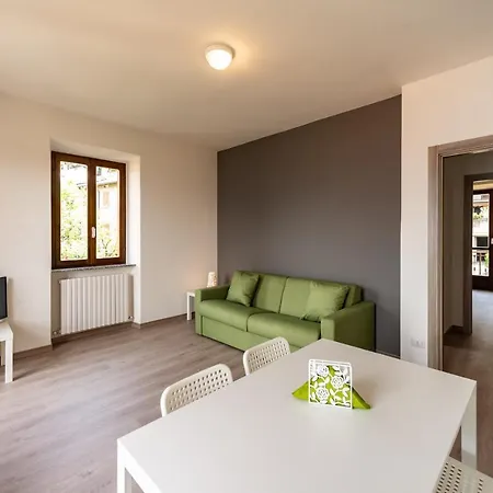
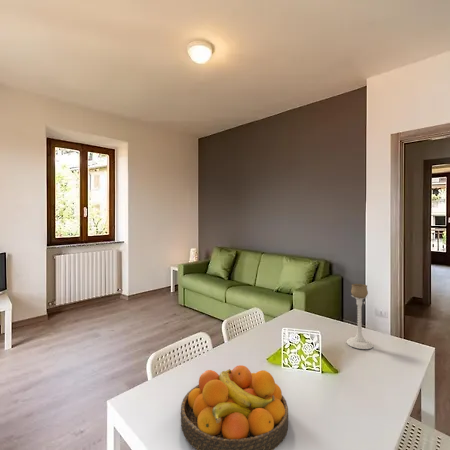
+ fruit bowl (234, 395)
+ candle holder (359, 314)
